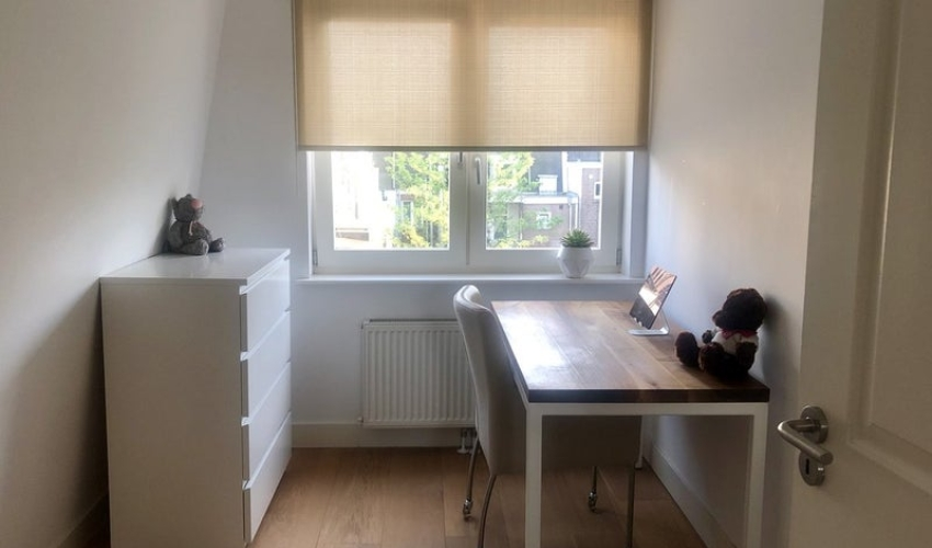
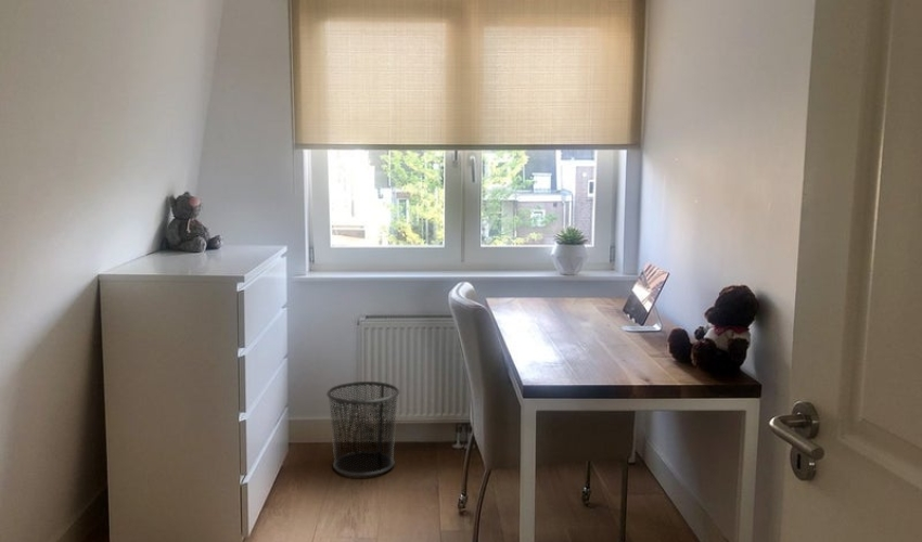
+ waste bin (363, 427)
